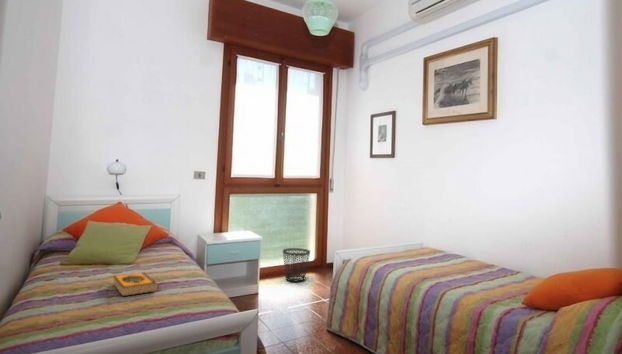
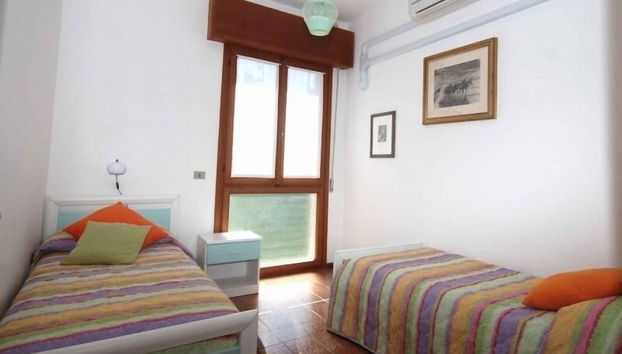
- hardback book (135, 283)
- wastebasket (295, 264)
